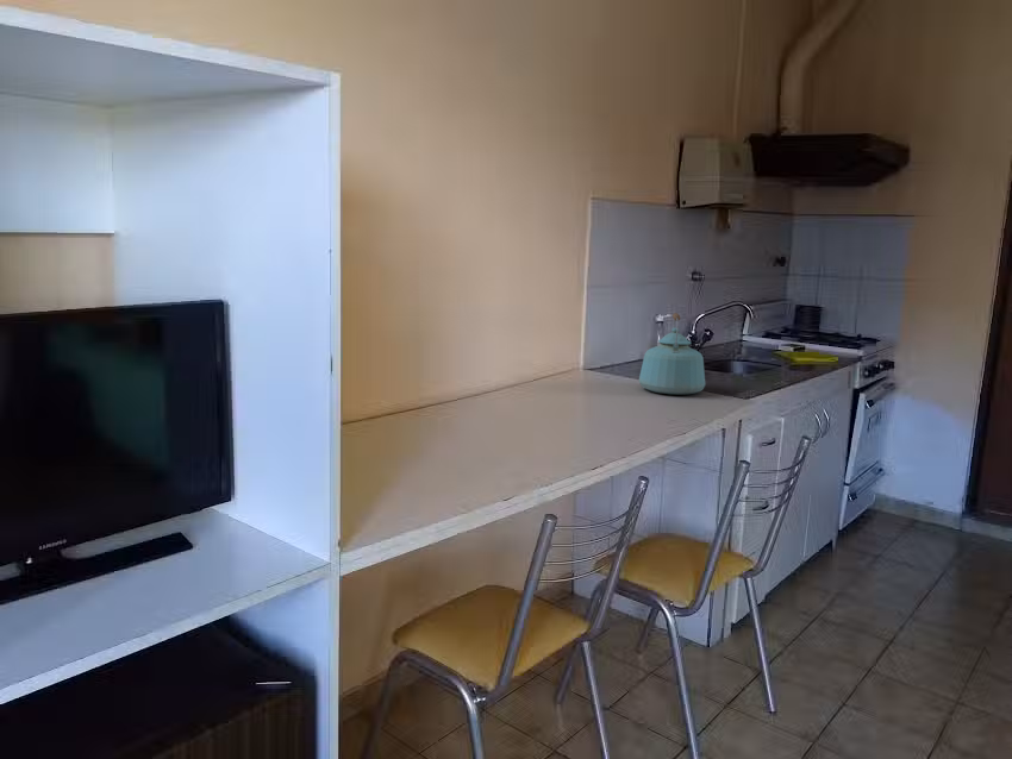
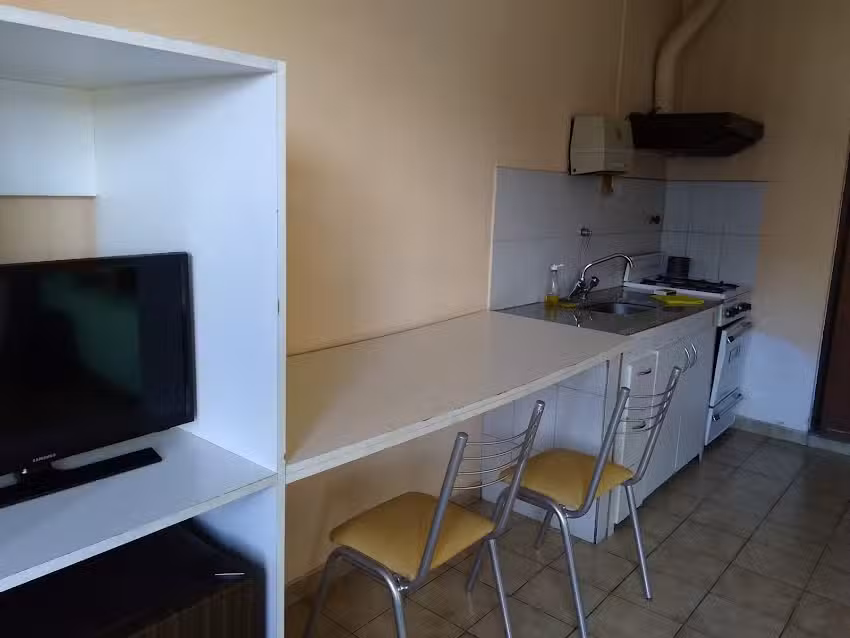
- kettle (673, 351)
